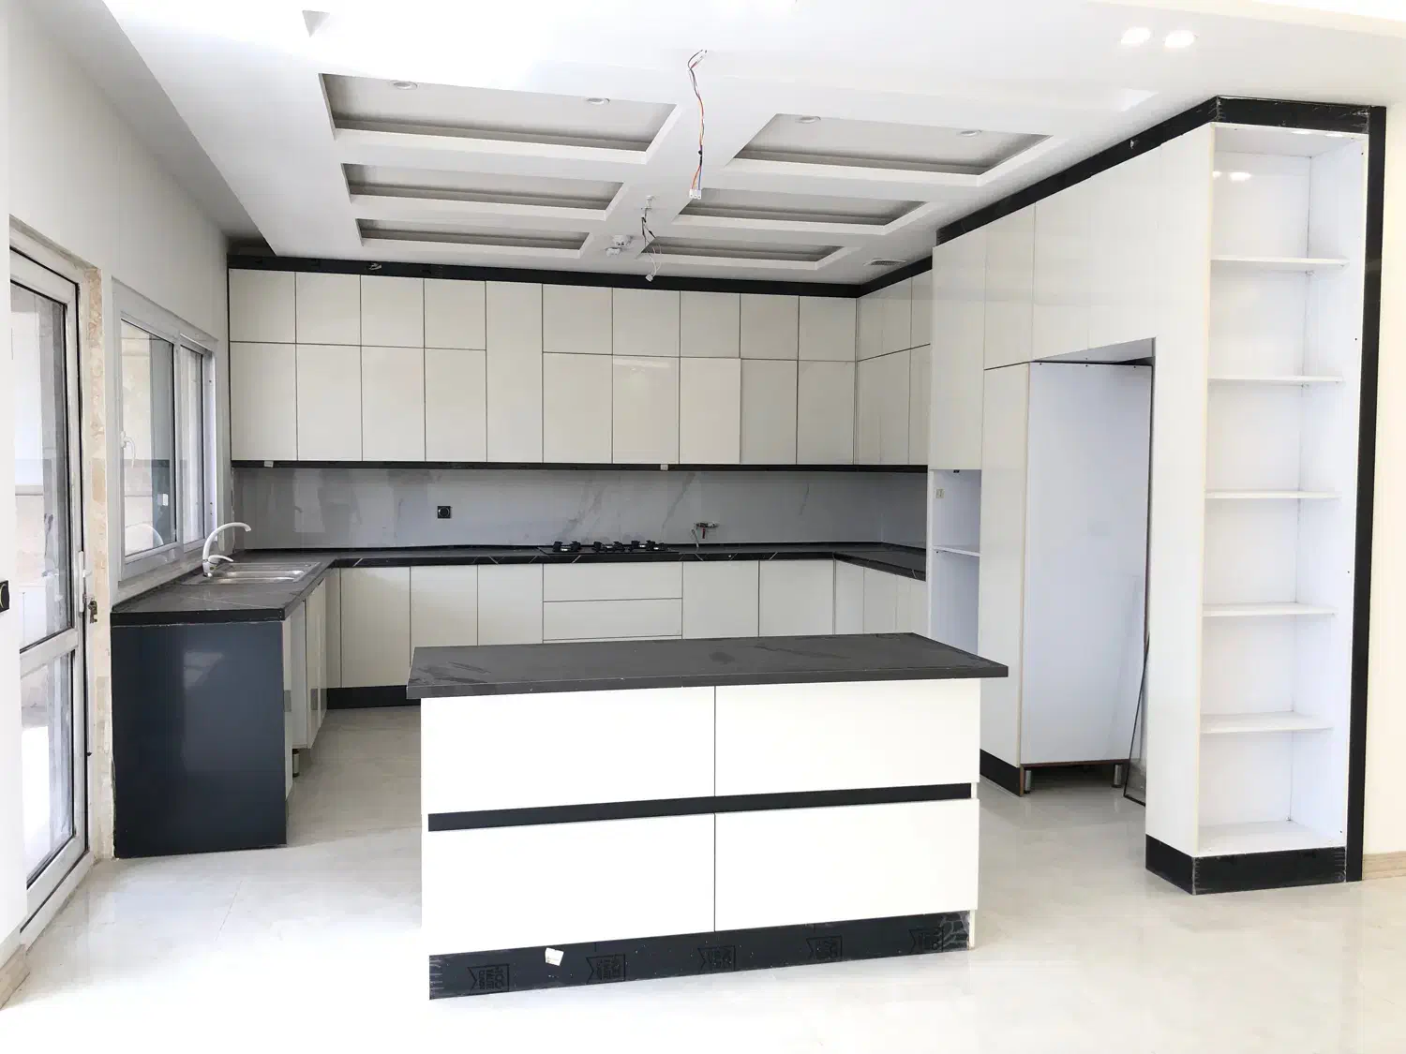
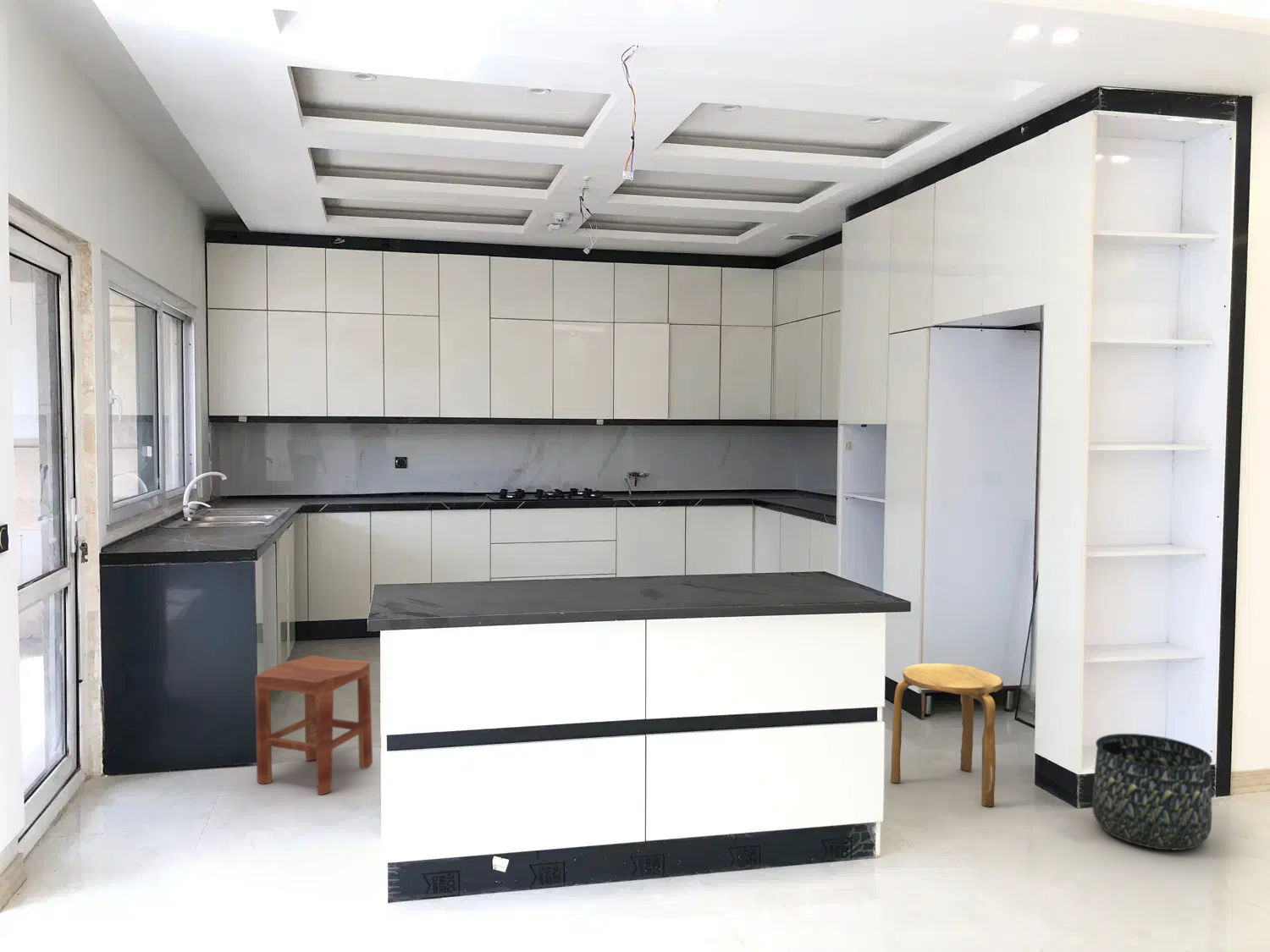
+ stool (963, 728)
+ stool (316, 720)
+ basket (1151, 791)
